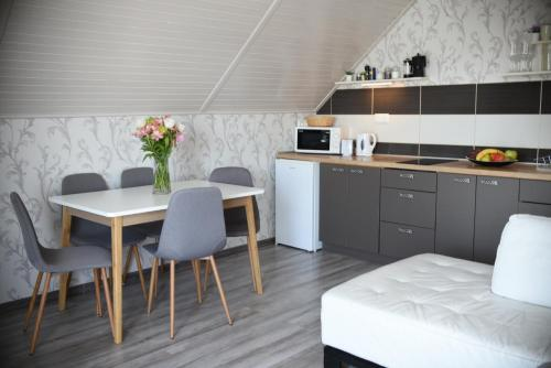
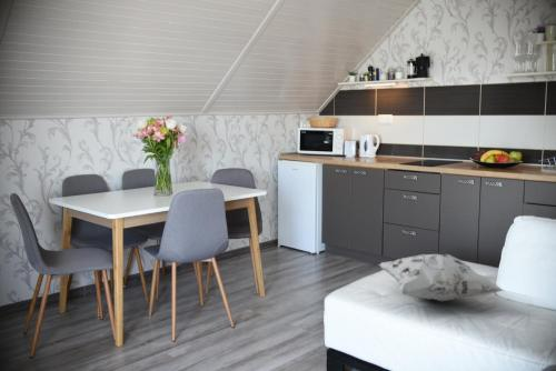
+ decorative pillow (436, 277)
